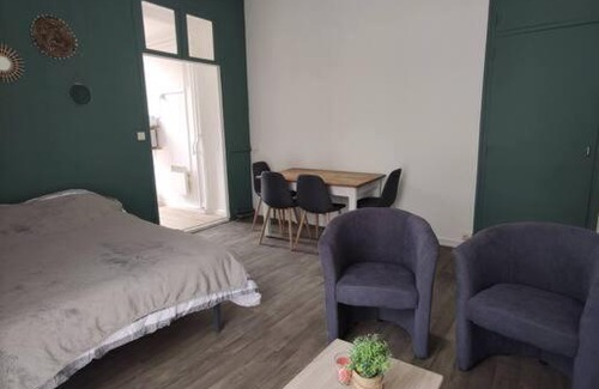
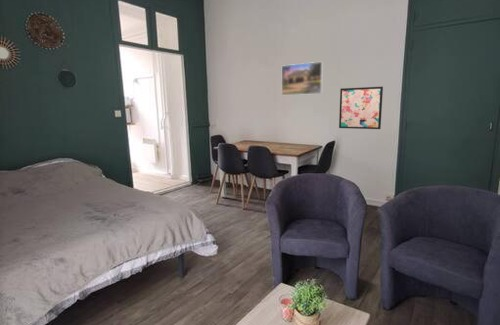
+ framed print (301, 79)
+ wall art (360, 108)
